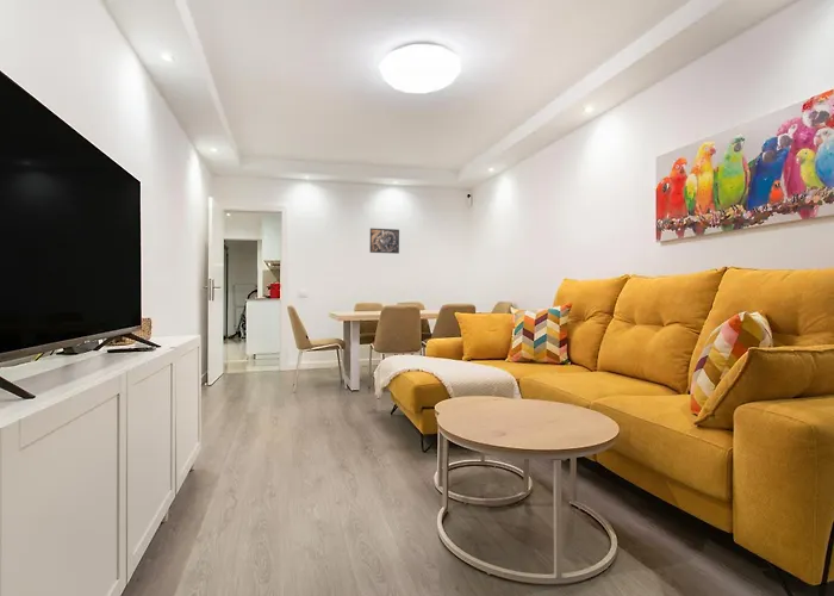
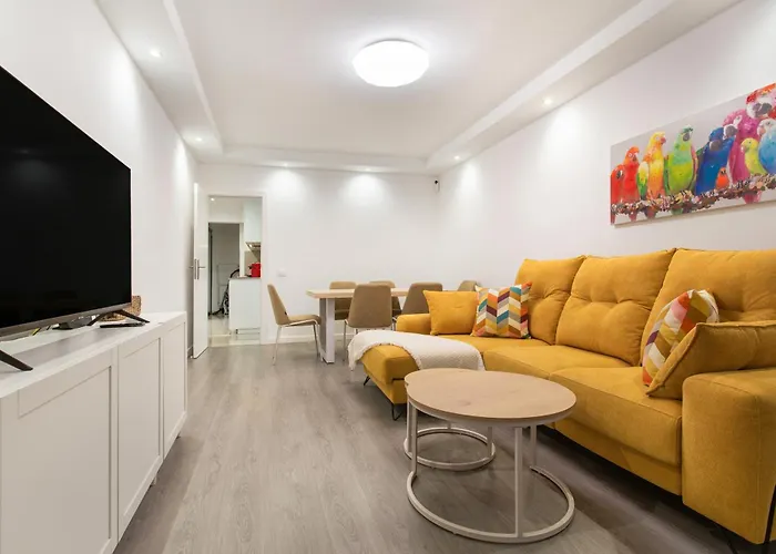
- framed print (384, 241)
